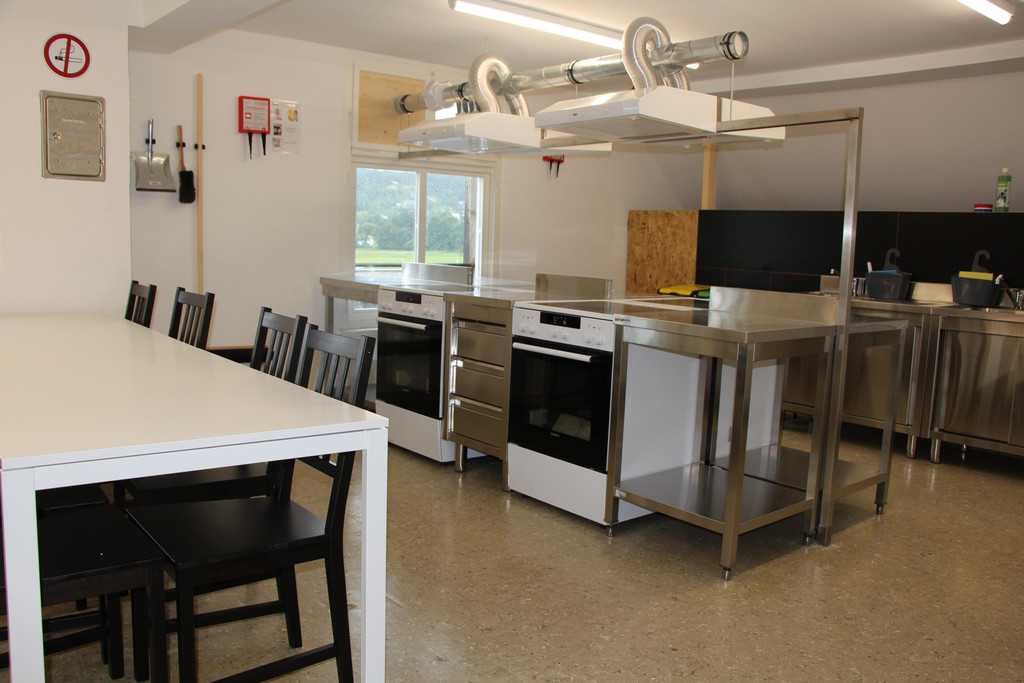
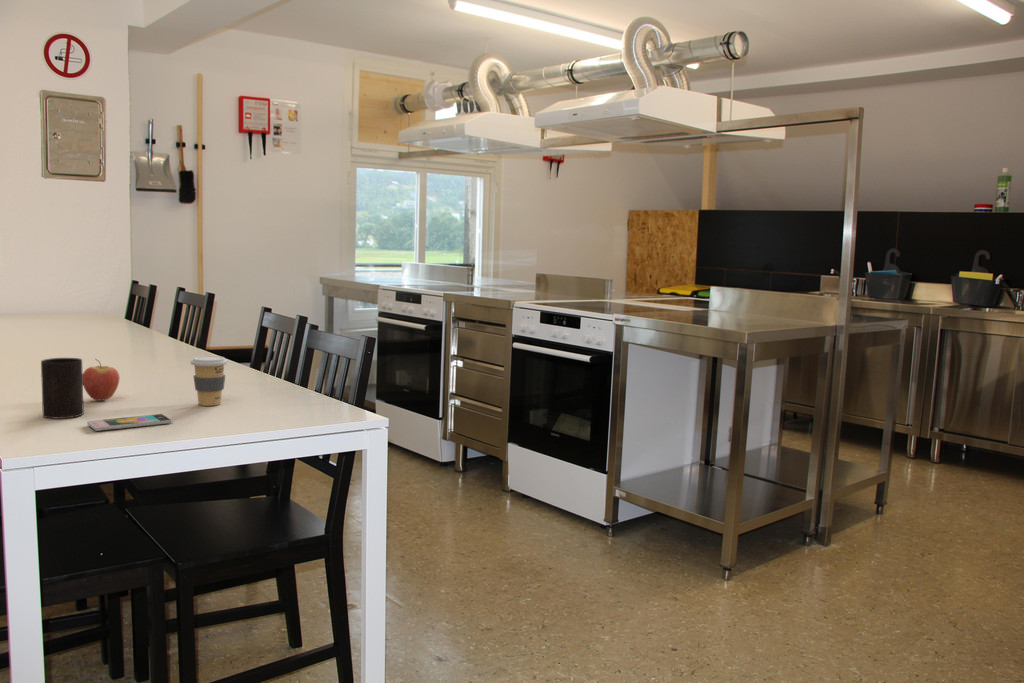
+ smartphone (130, 422)
+ fruit (100, 379)
+ coffee cup (209, 380)
+ cup (62, 387)
